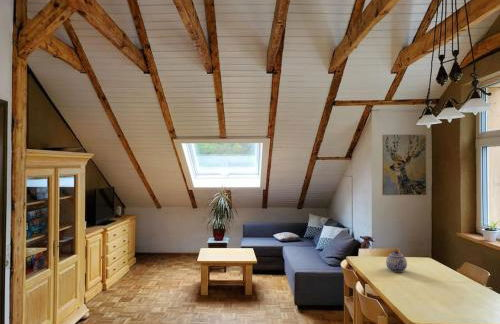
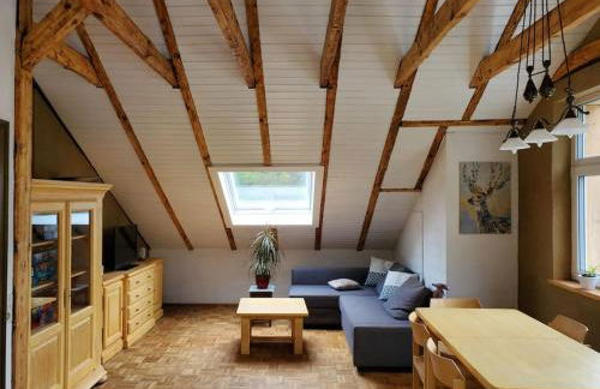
- teapot (396, 260)
